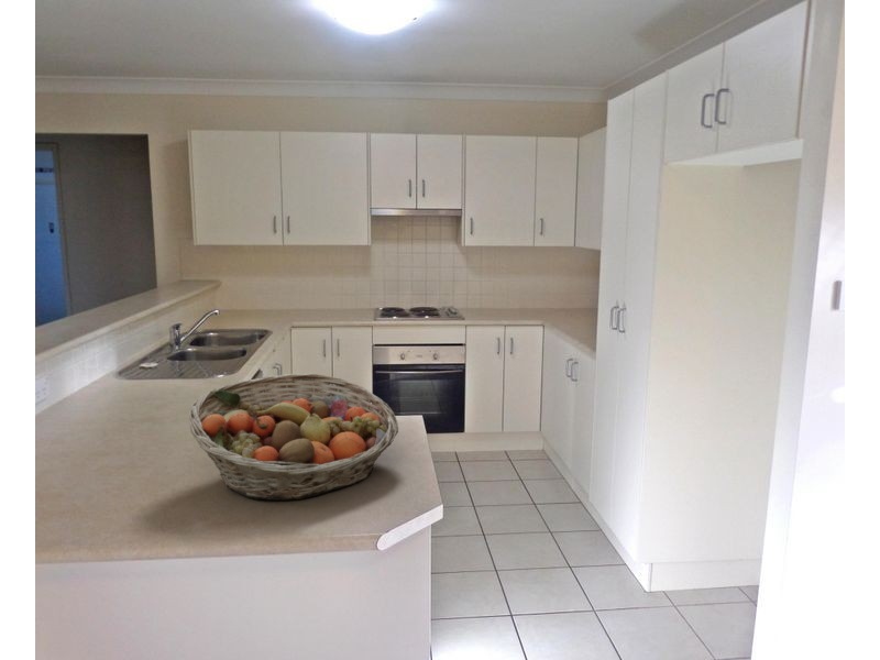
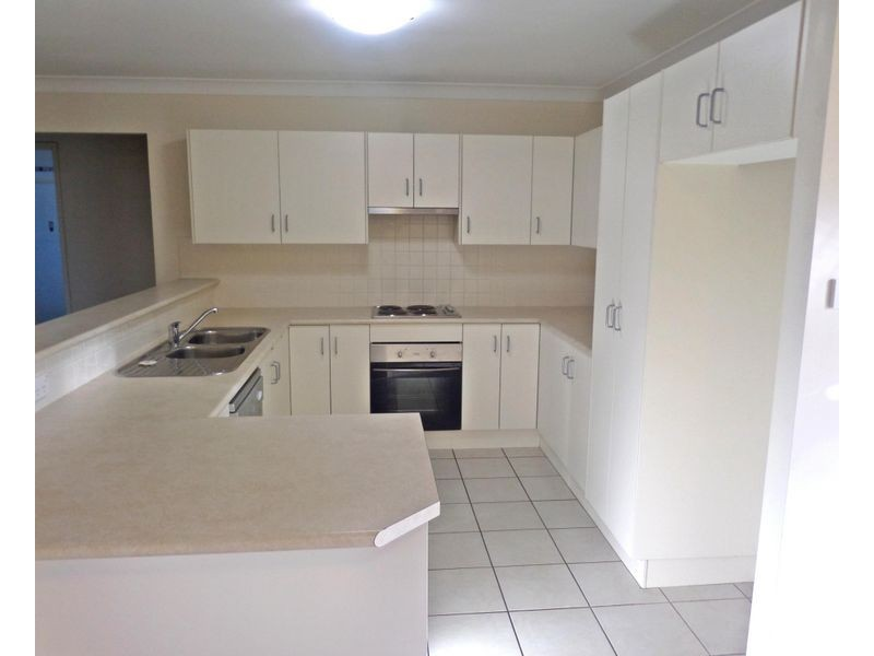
- fruit basket (297, 431)
